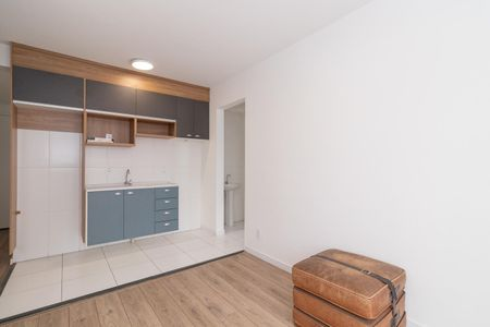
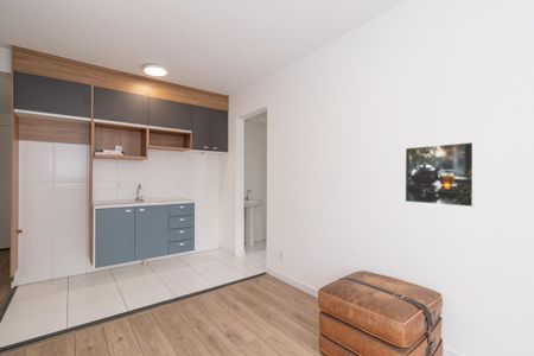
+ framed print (437, 174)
